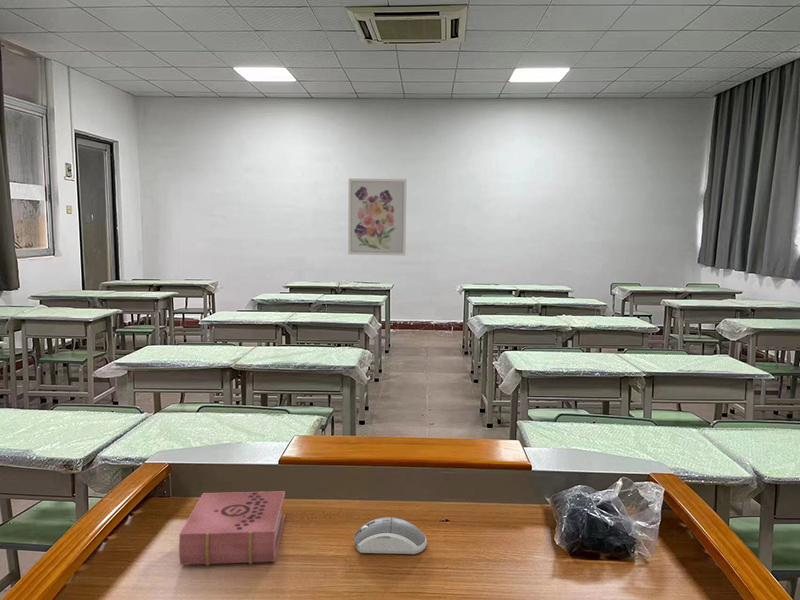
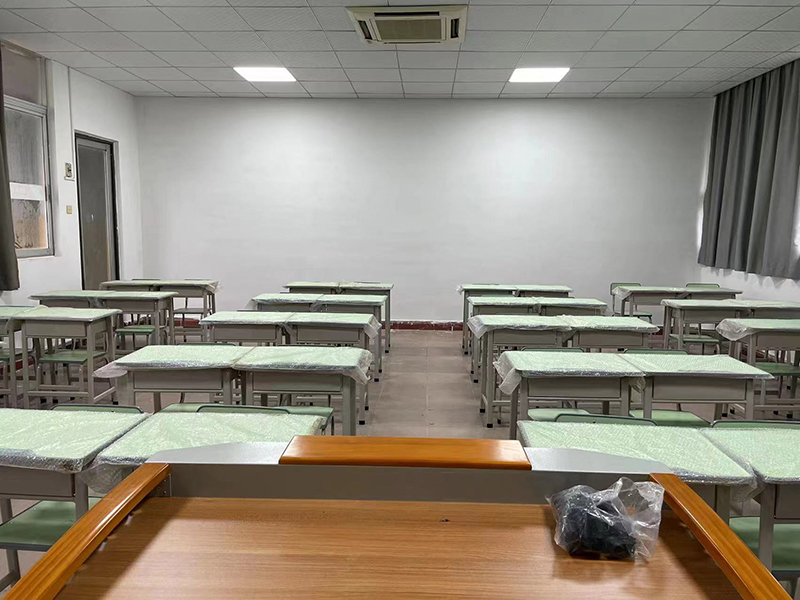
- computer mouse (390, 532)
- wall art (377, 217)
- book (236, 526)
